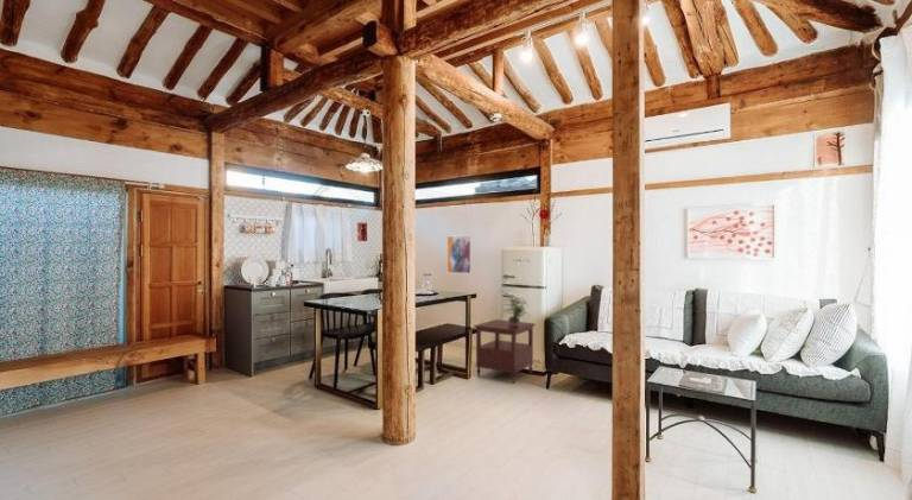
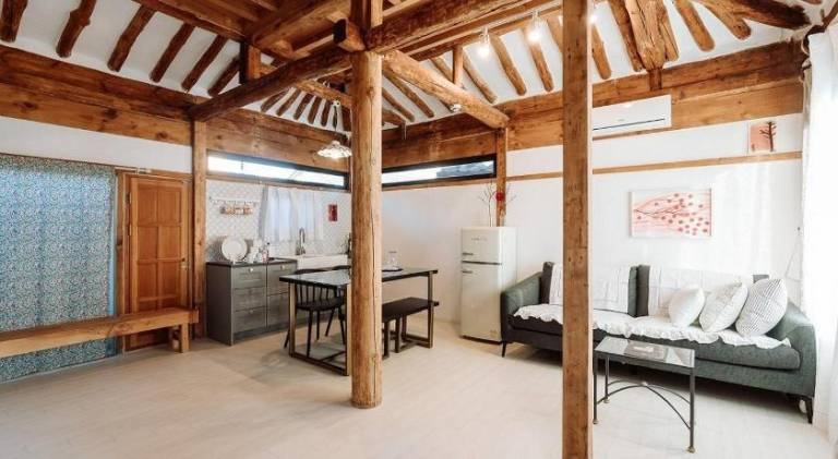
- wall art (458, 254)
- side table (505, 349)
- potted plant (514, 308)
